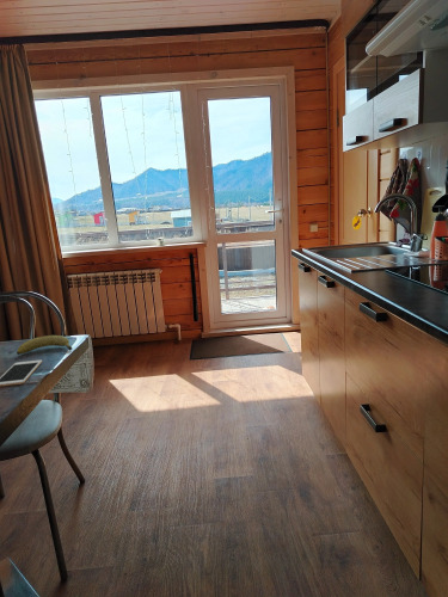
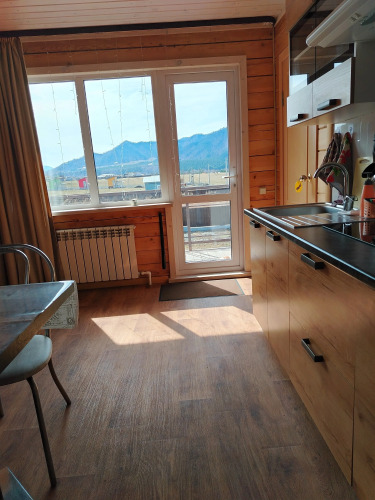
- cell phone (19, 371)
- fruit (47, 344)
